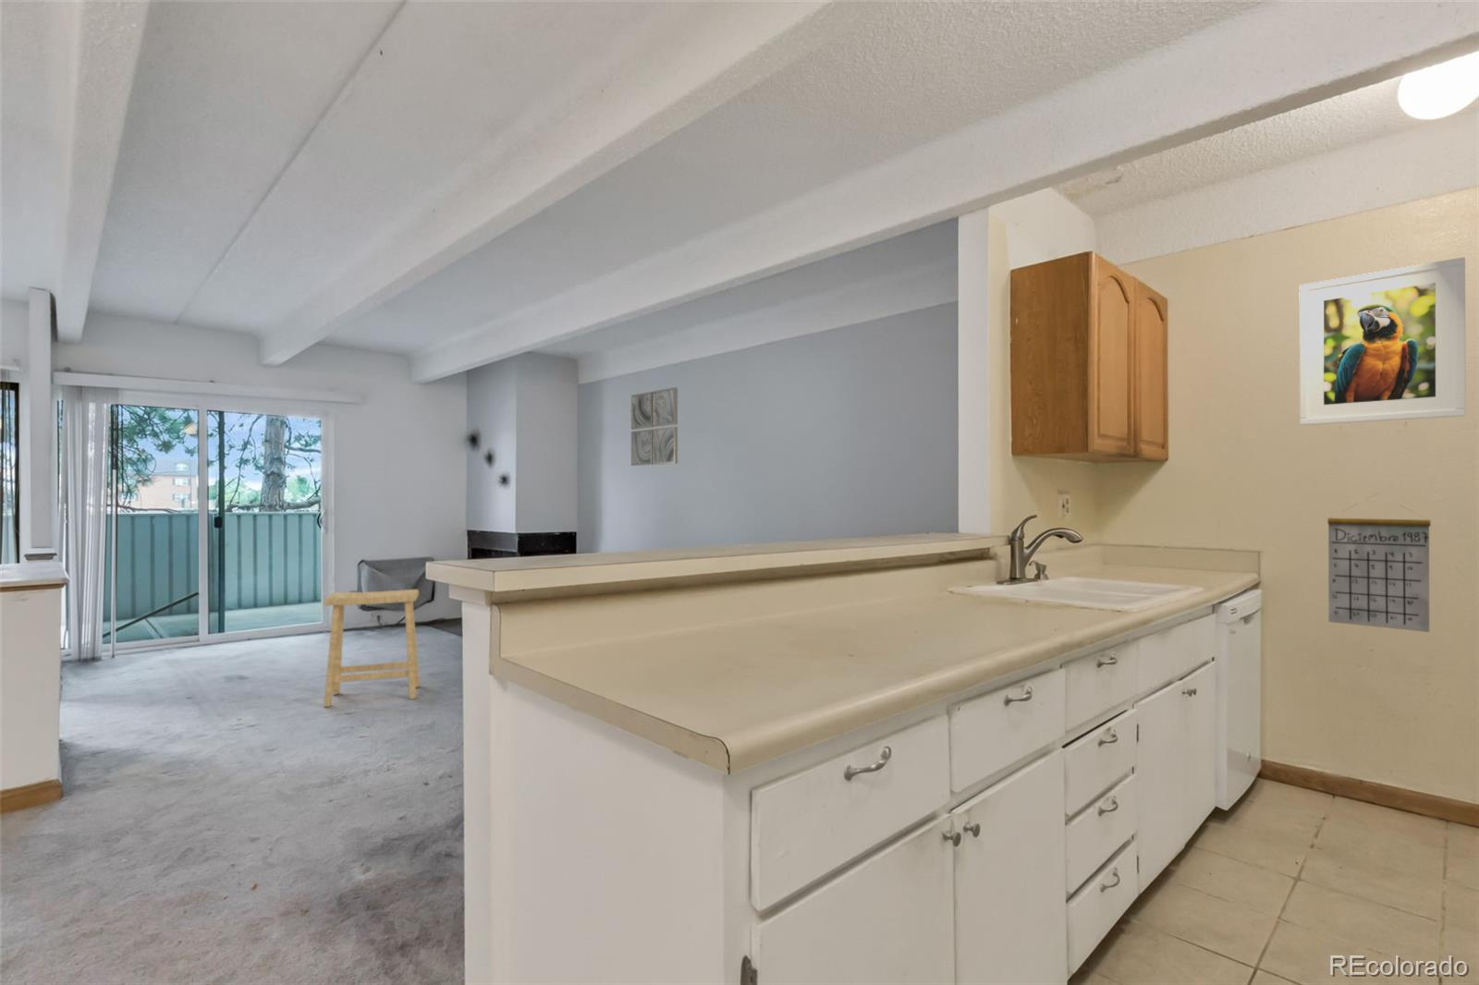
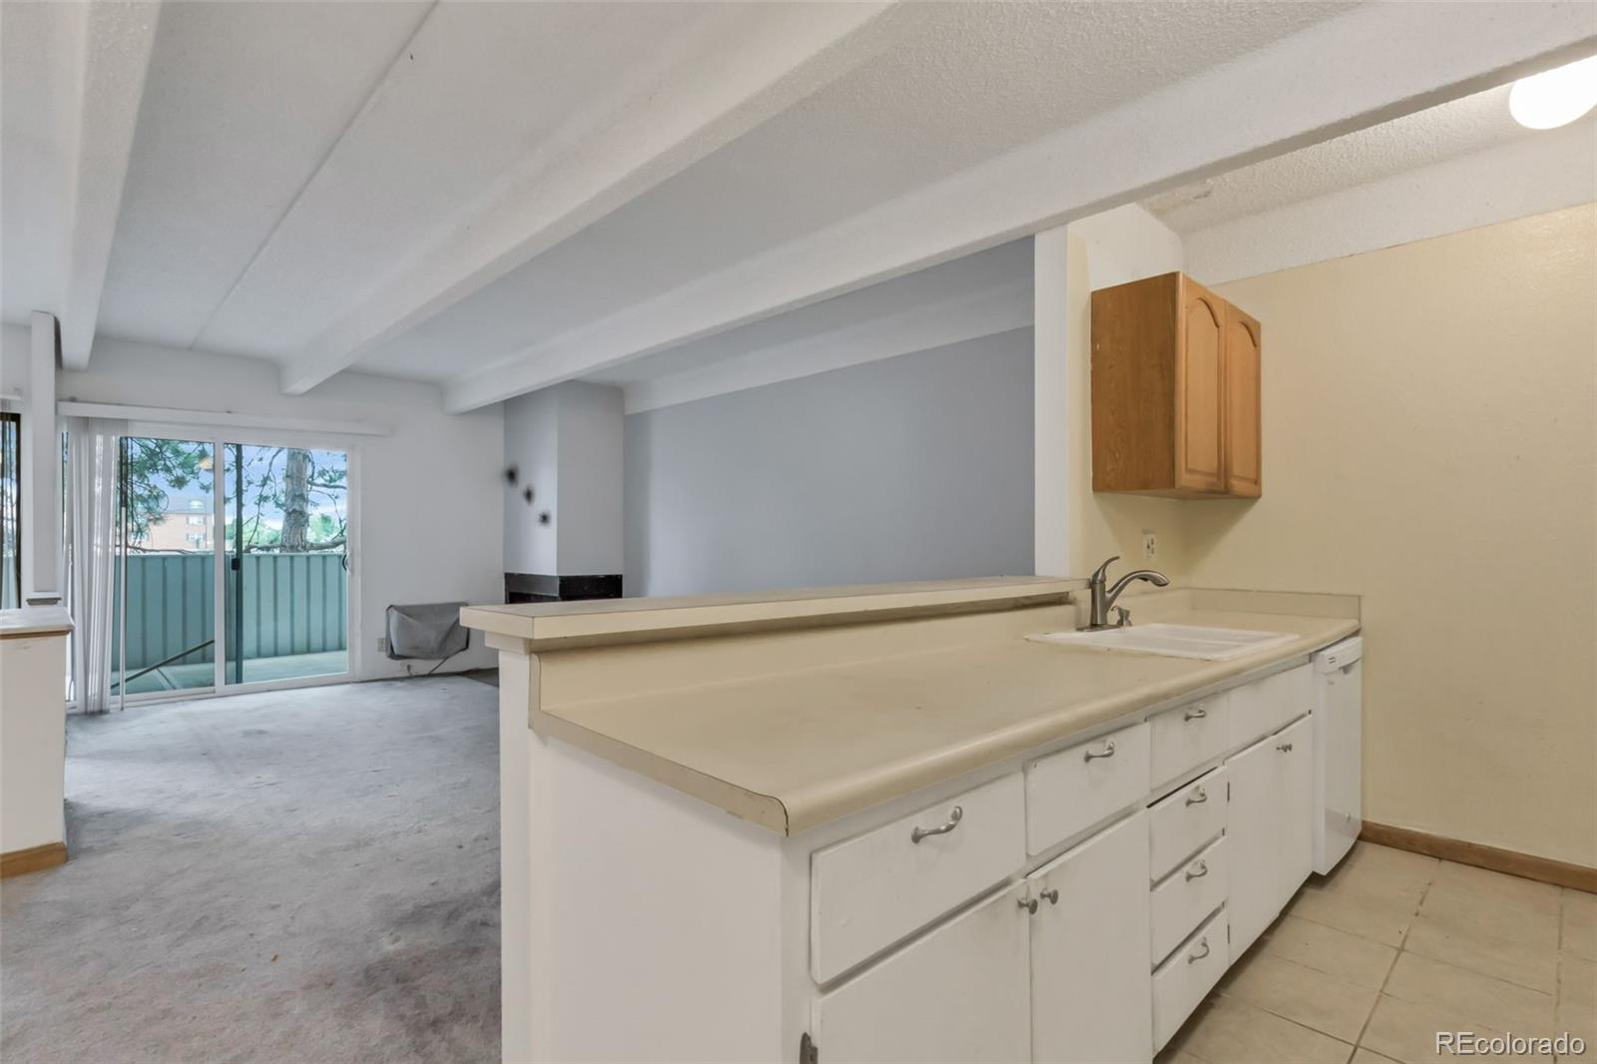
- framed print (1378, 346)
- stool (376, 663)
- calendar (1378, 560)
- wall art (652, 427)
